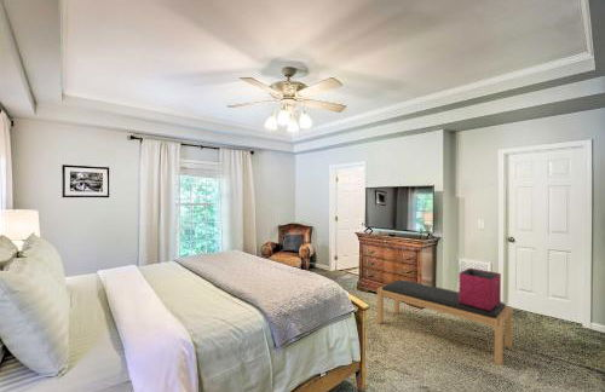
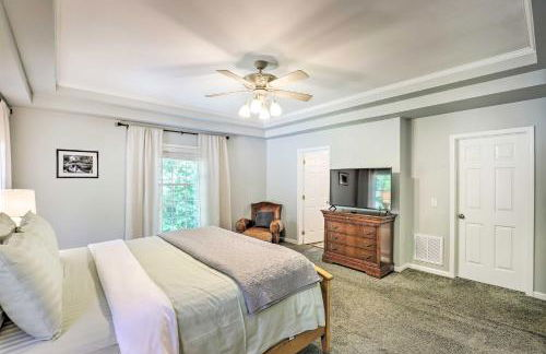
- storage bin (479, 287)
- bench (439, 311)
